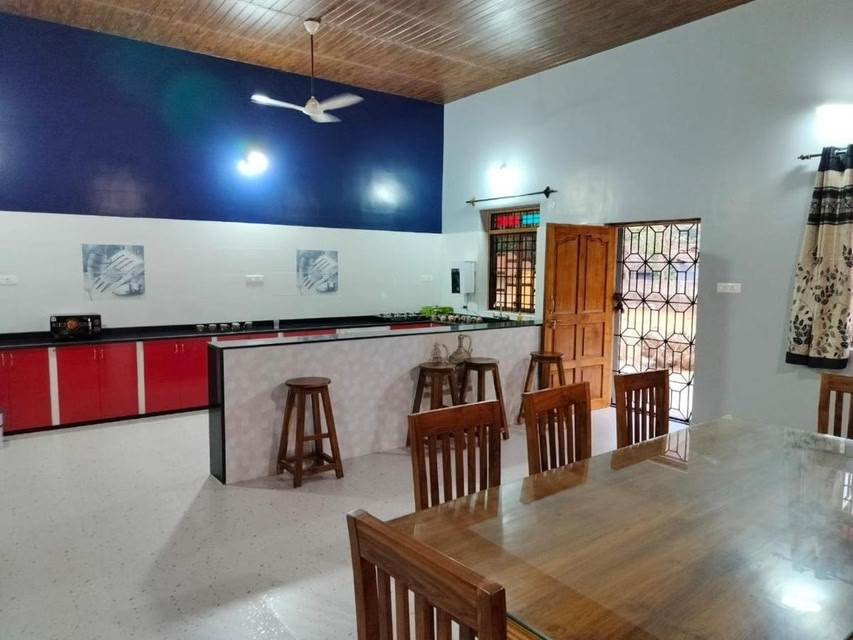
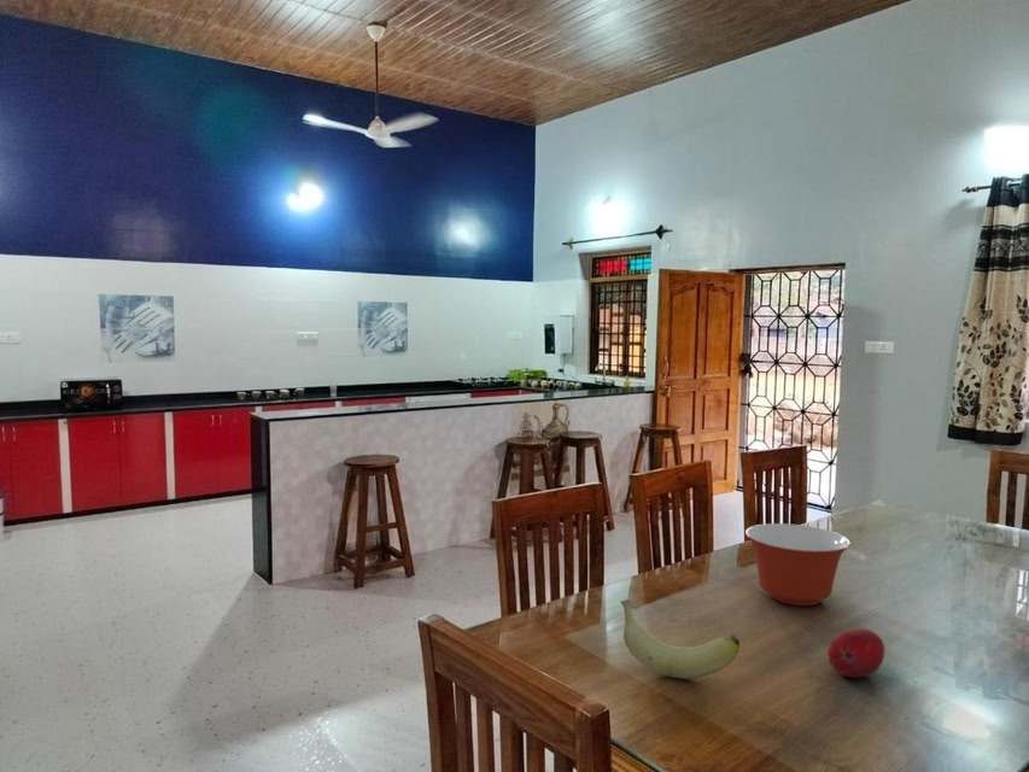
+ fruit (856, 650)
+ banana (677, 647)
+ mixing bowl (795, 566)
